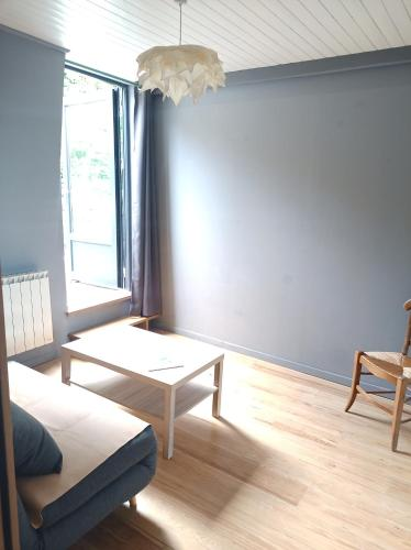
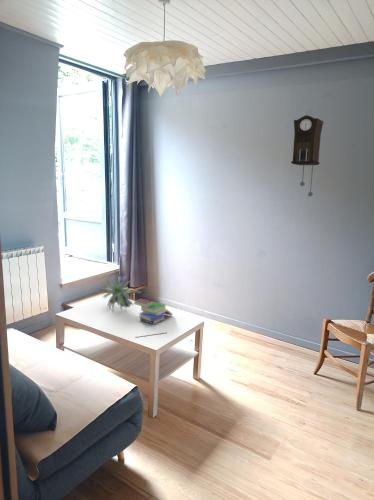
+ plant (116, 290)
+ book (153, 309)
+ pendulum clock (305, 157)
